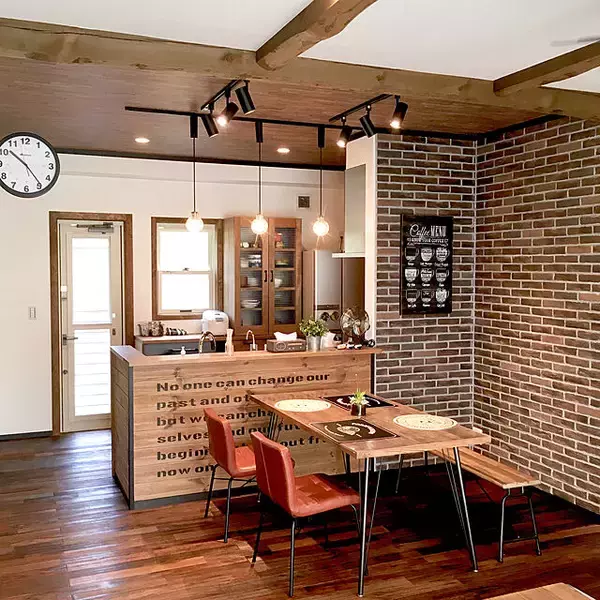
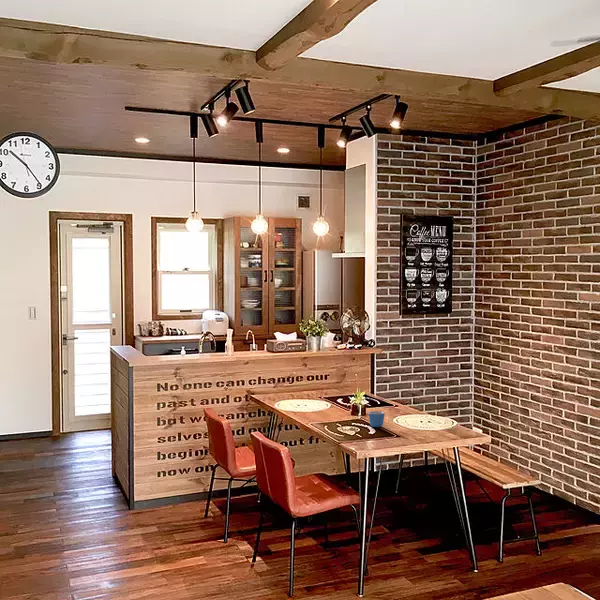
+ mug (375, 418)
